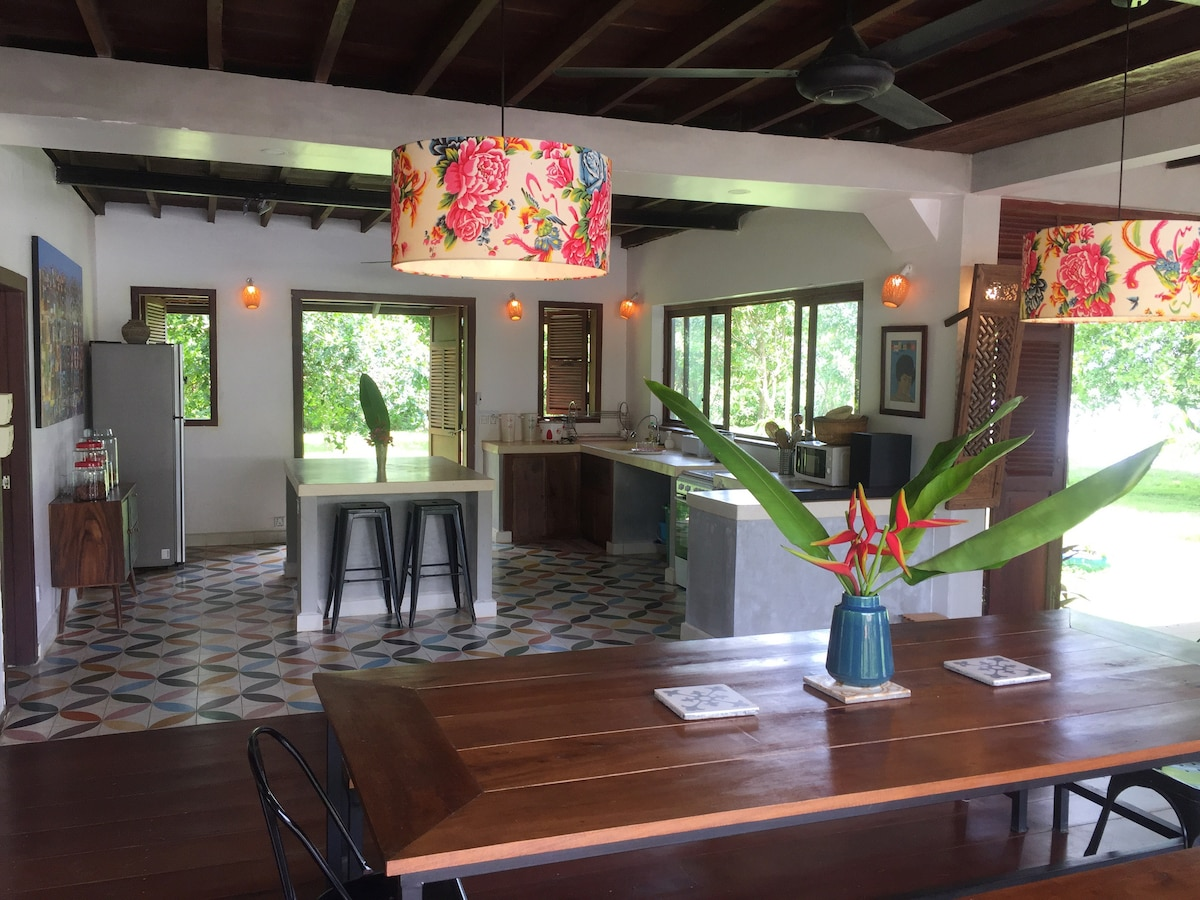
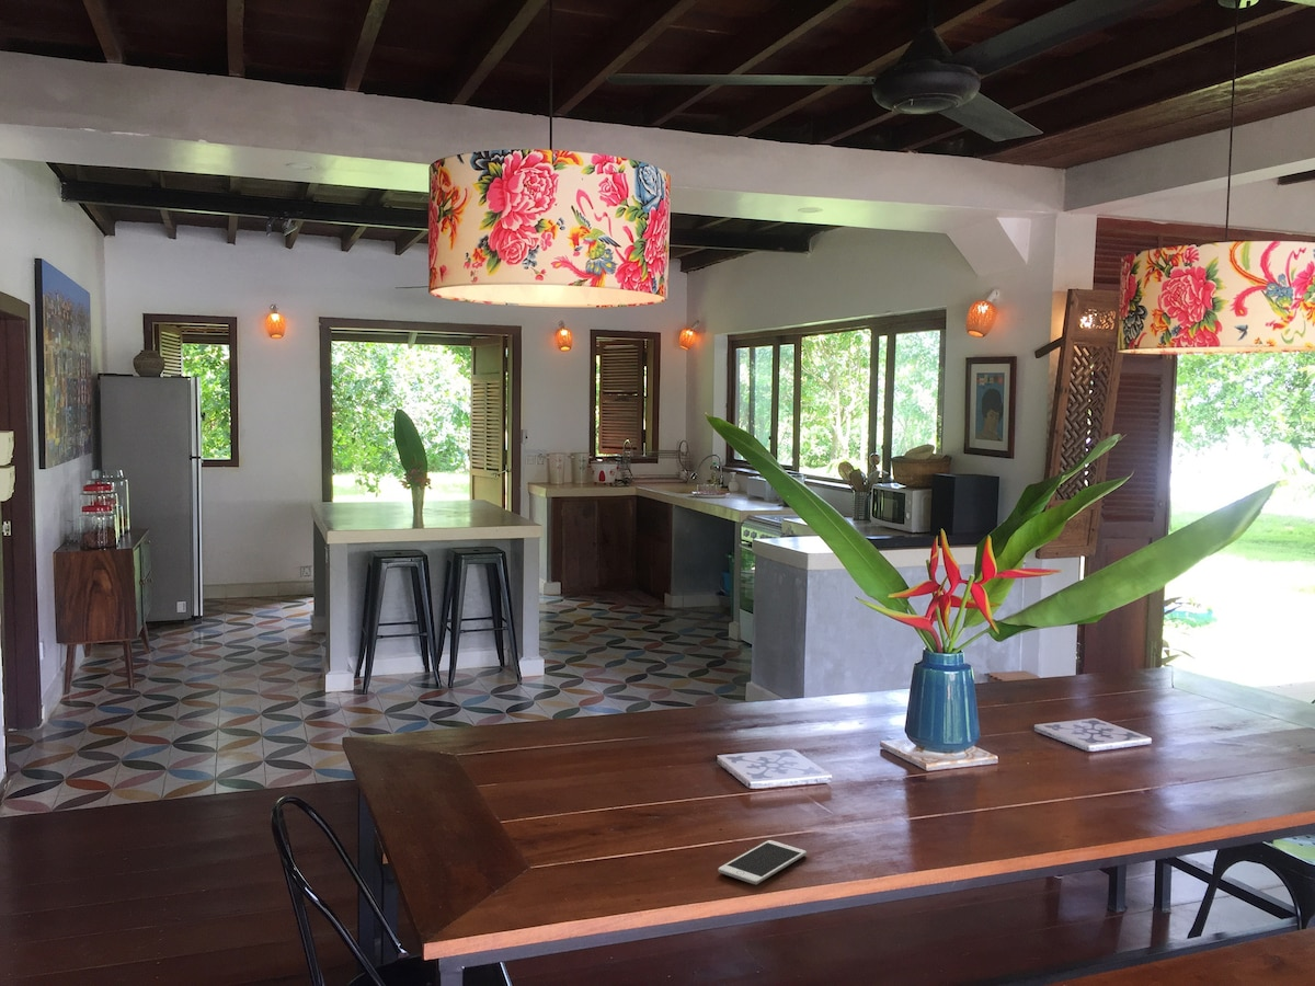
+ cell phone (763, 861)
